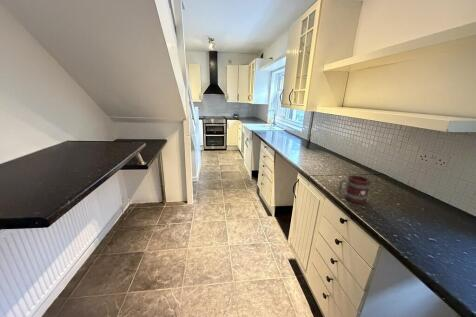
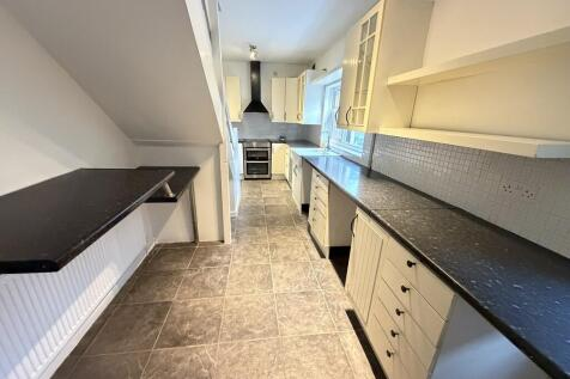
- mug (352, 188)
